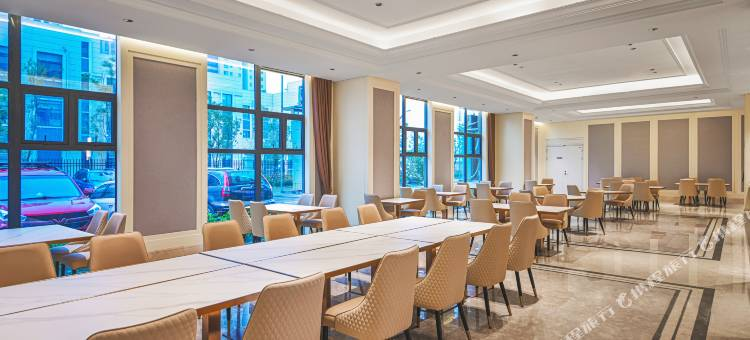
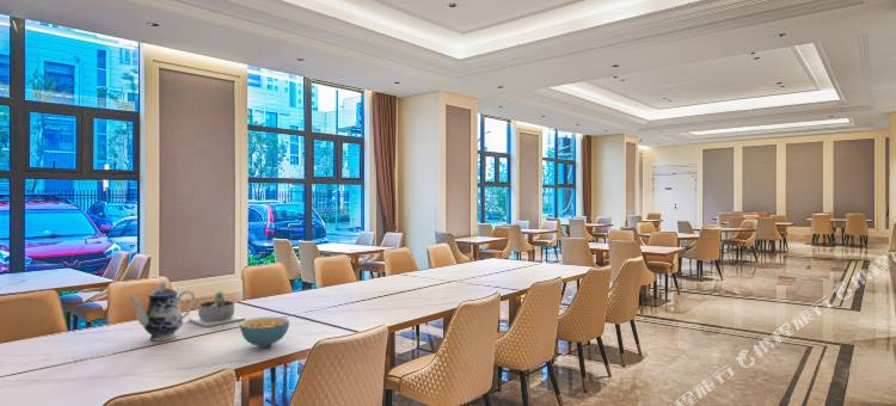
+ cereal bowl (264, 333)
+ teapot (162, 309)
+ succulent planter (216, 306)
